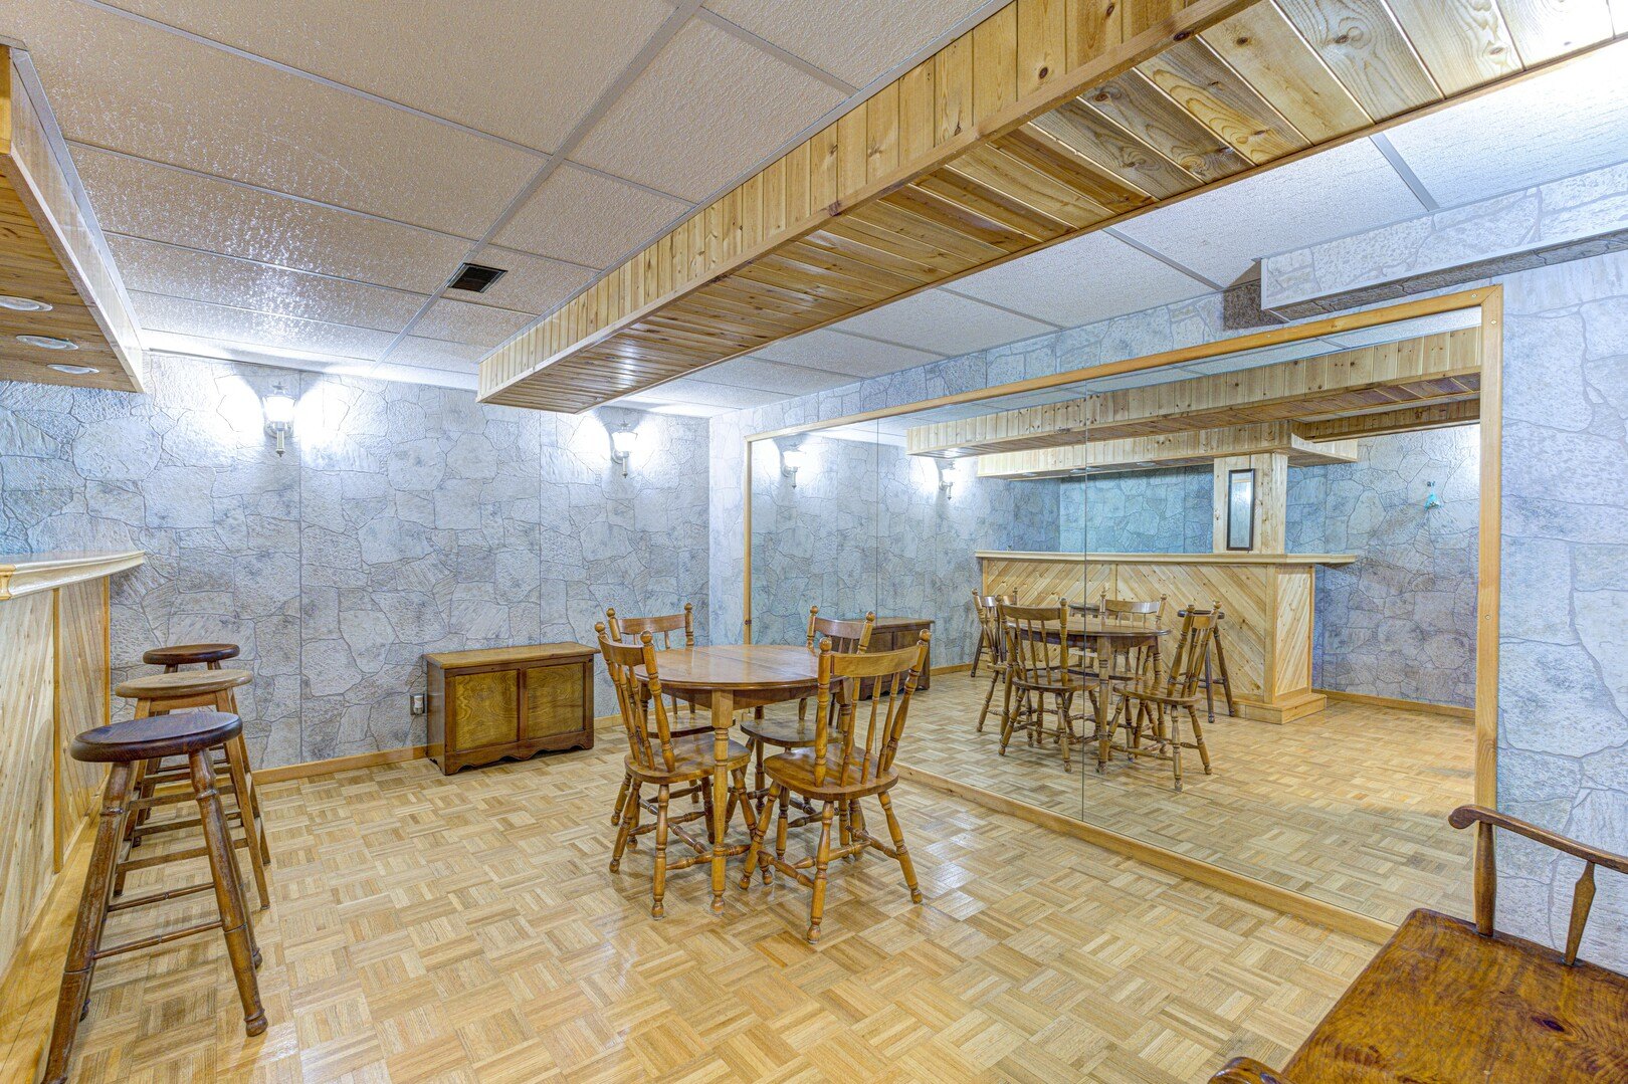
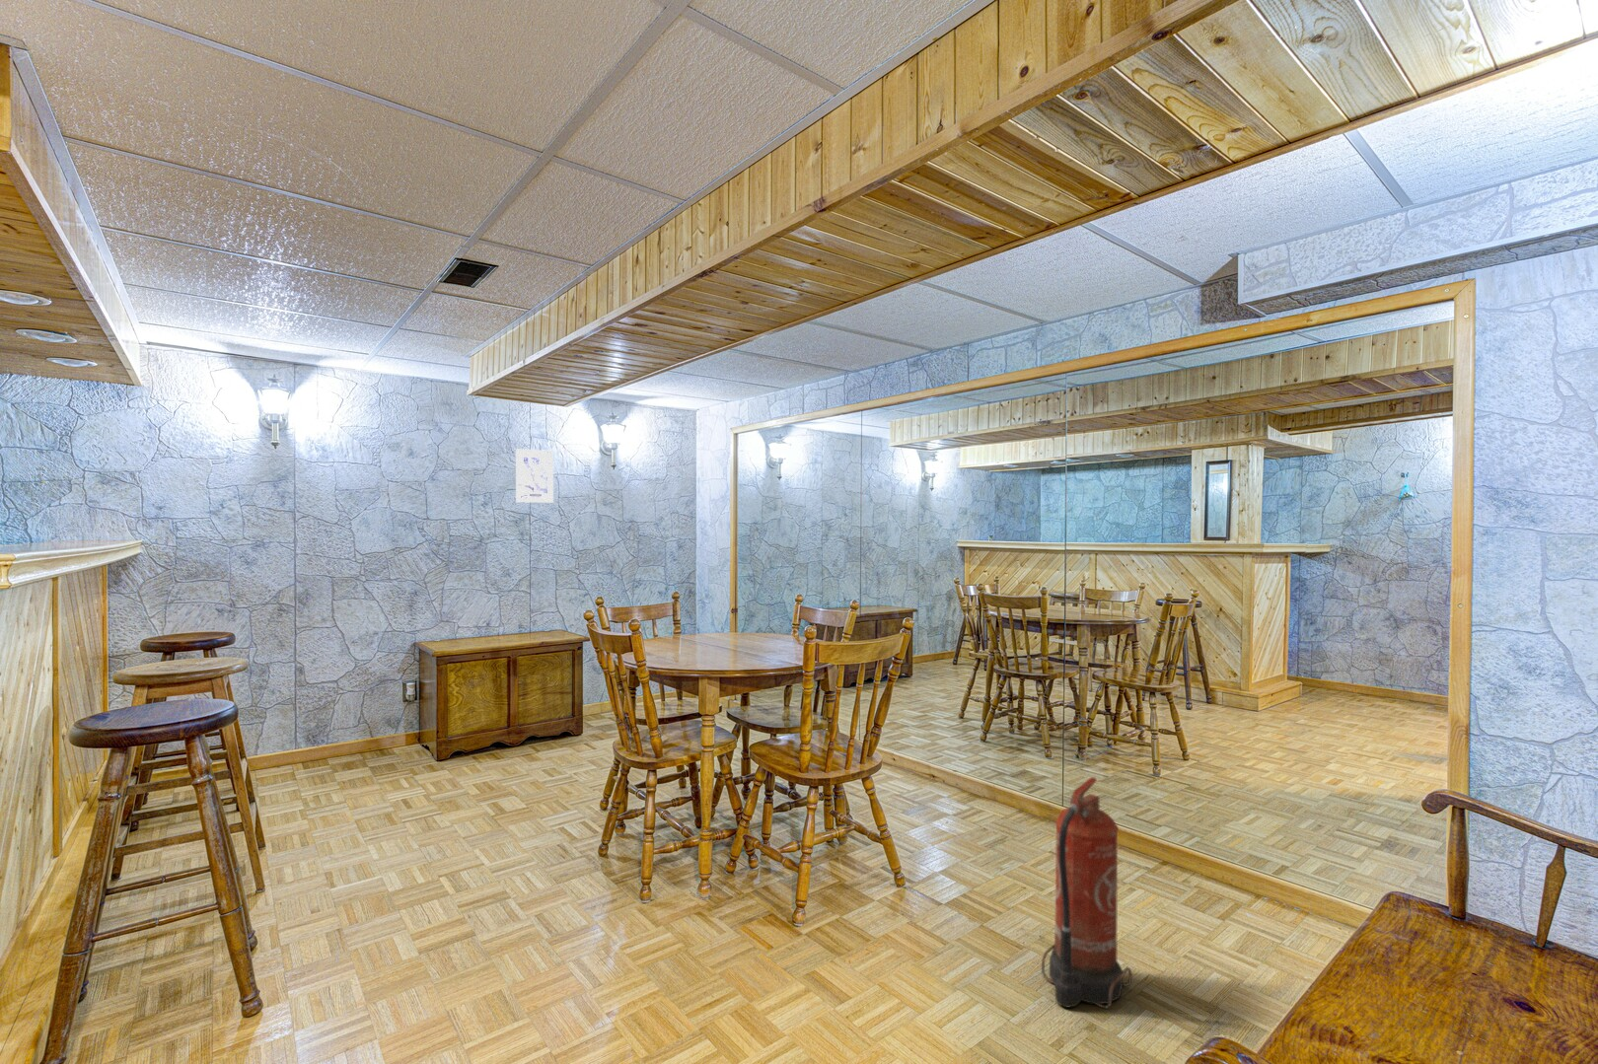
+ fire extinguisher (1081, 887)
+ wall art (535, 475)
